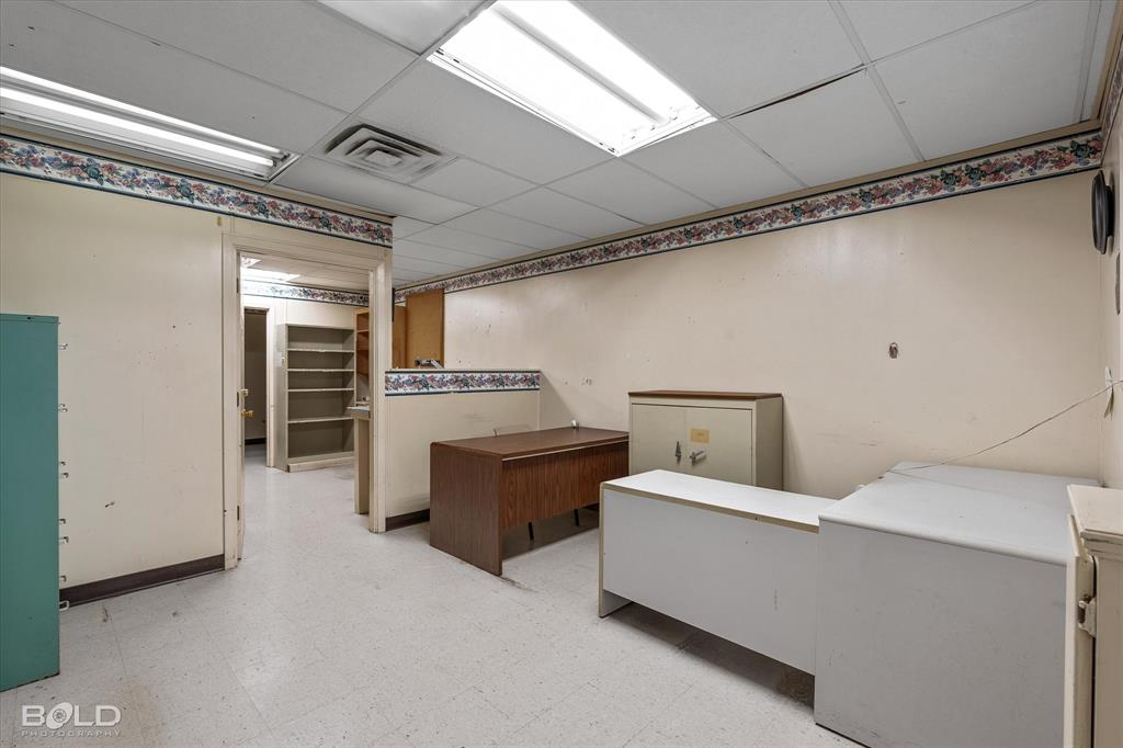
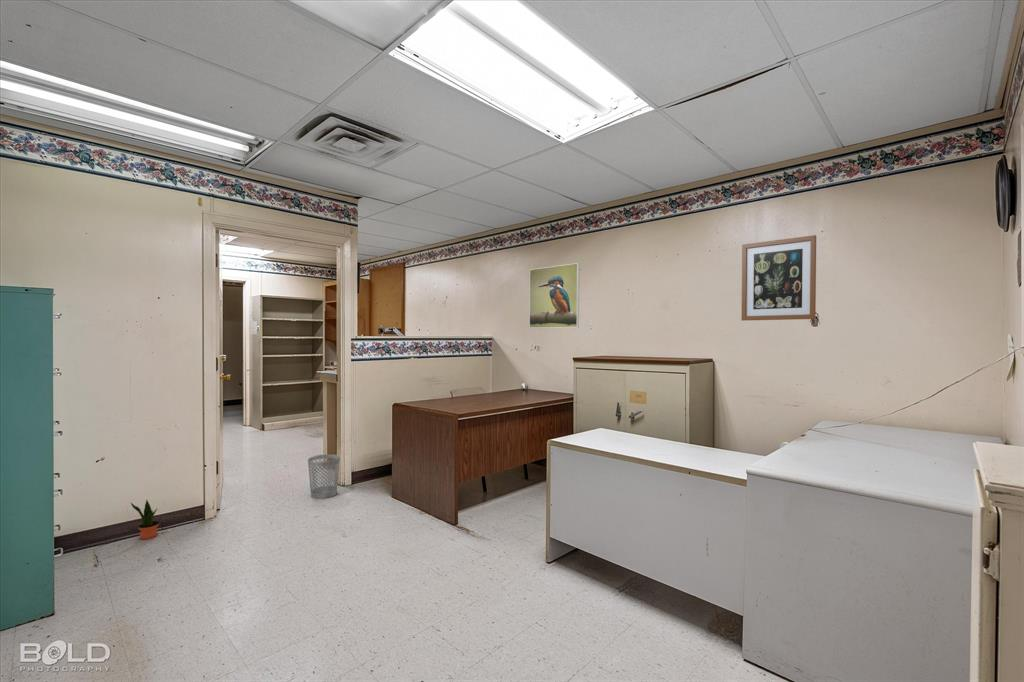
+ potted plant (145, 518)
+ wall art (777, 280)
+ wastebasket (324, 476)
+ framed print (553, 297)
